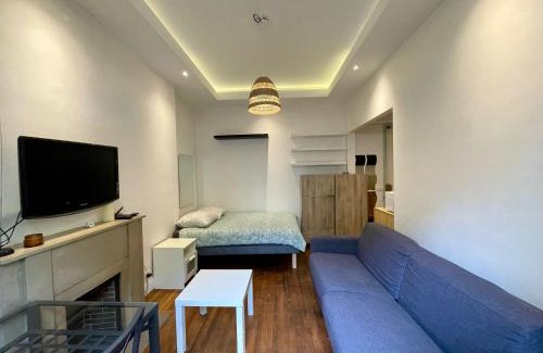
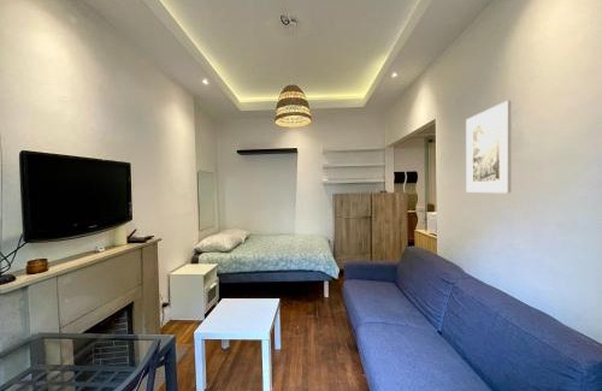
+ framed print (485, 152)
